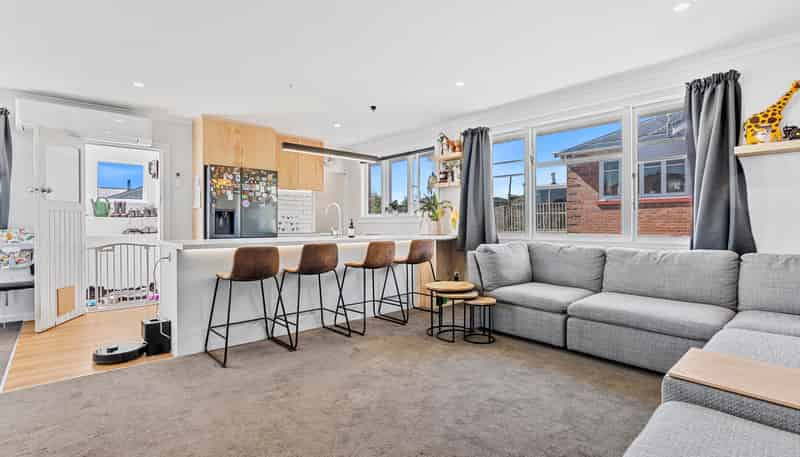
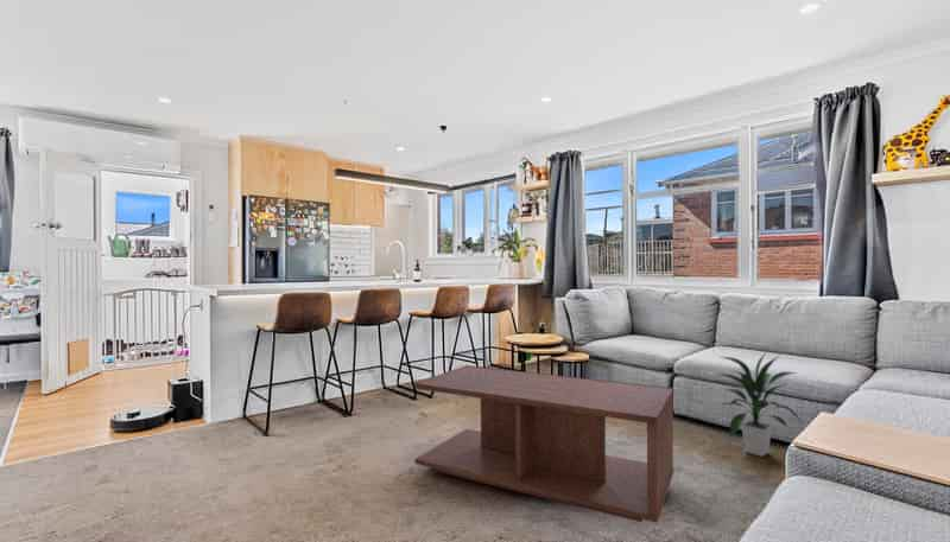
+ indoor plant (753, 401)
+ coffee table (540, 432)
